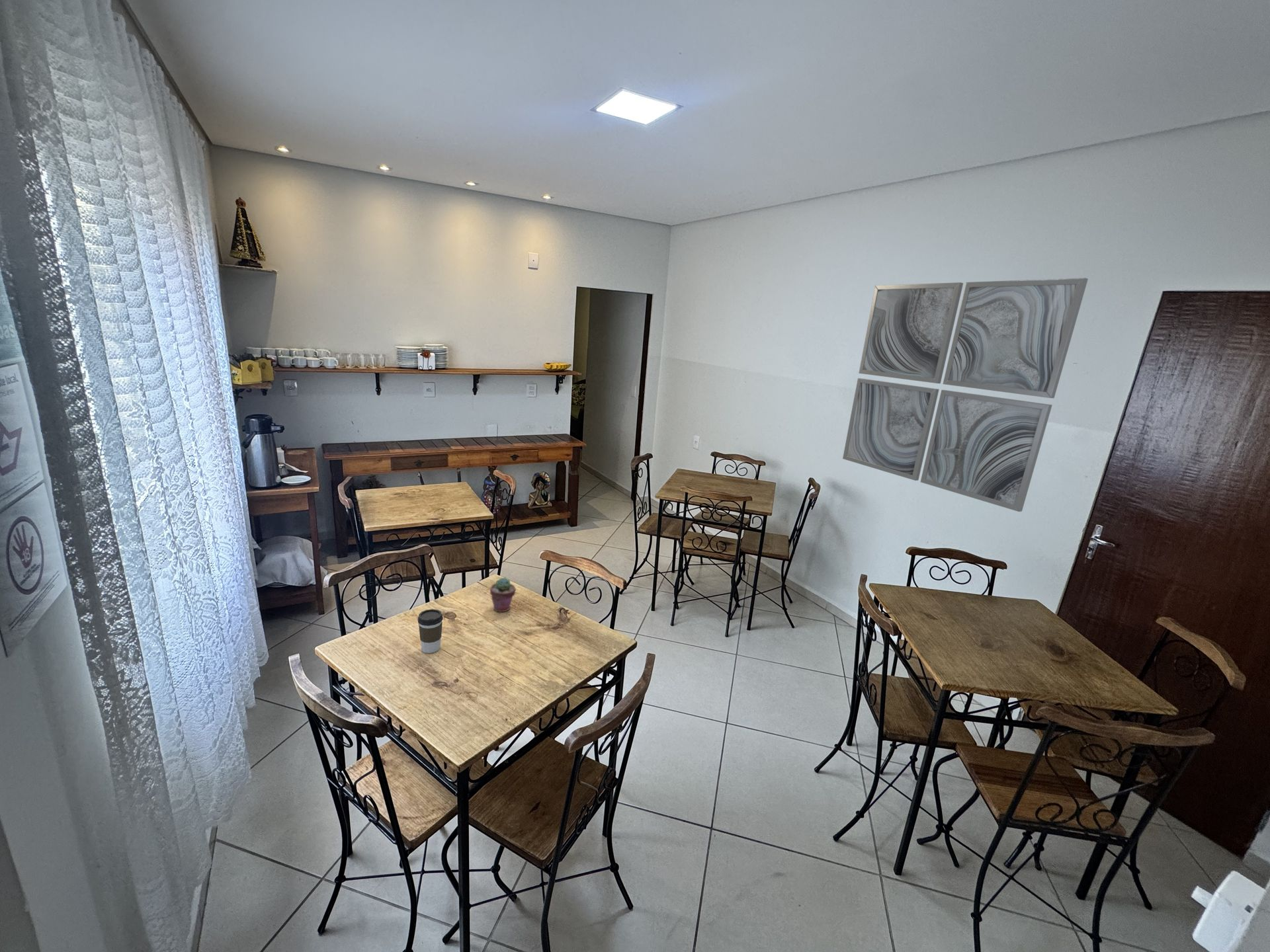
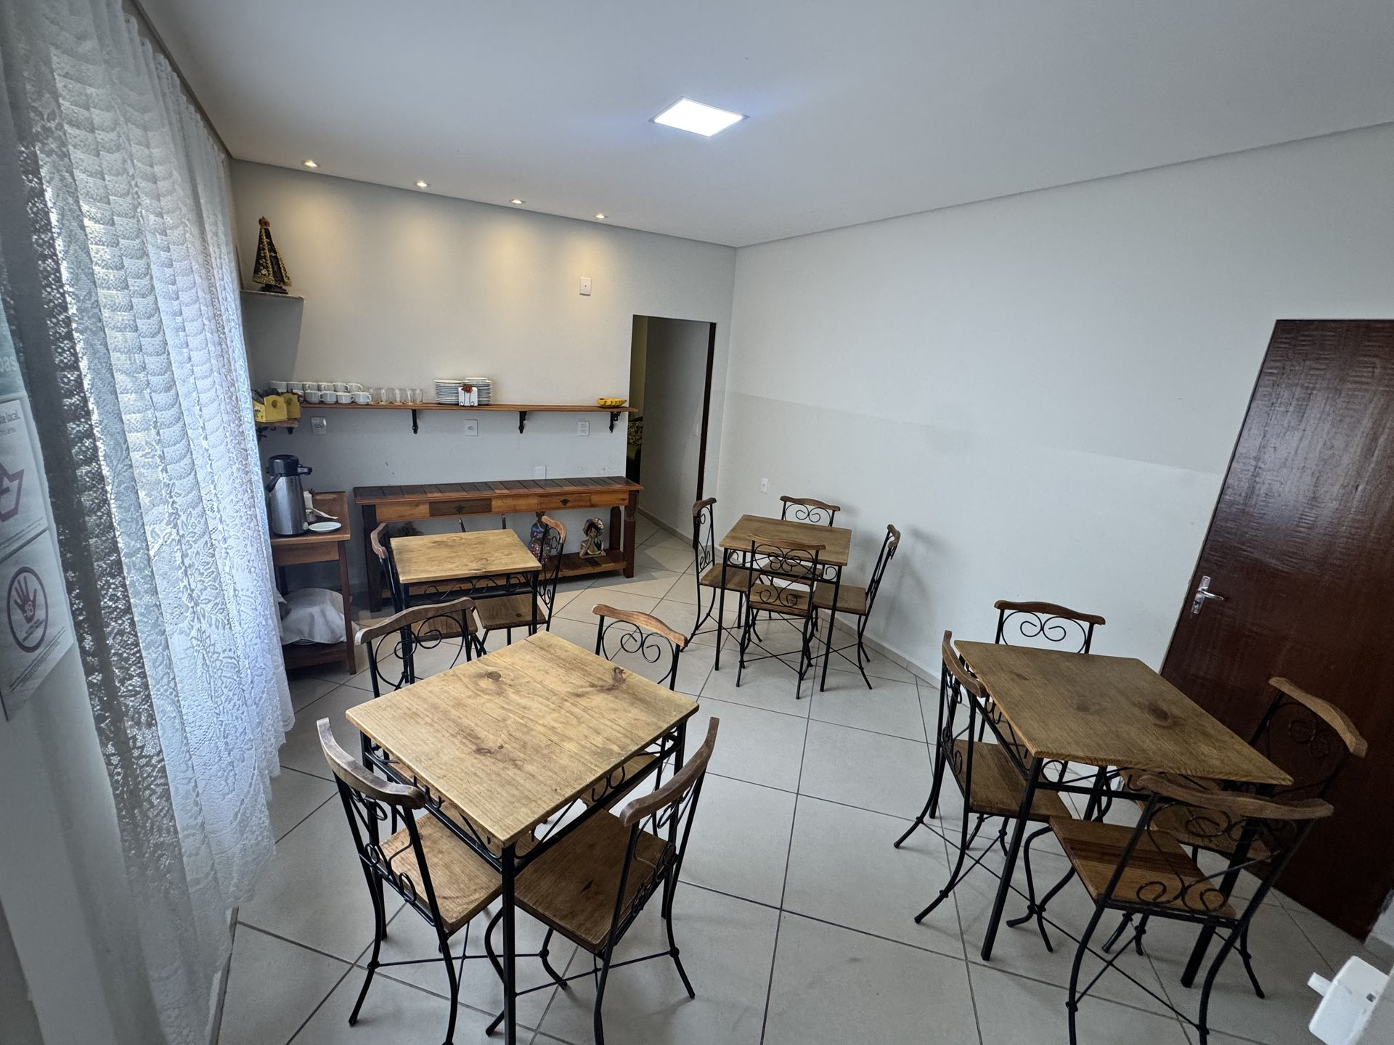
- coffee cup (431, 631)
- wall art (943, 383)
- potted succulent (502, 593)
